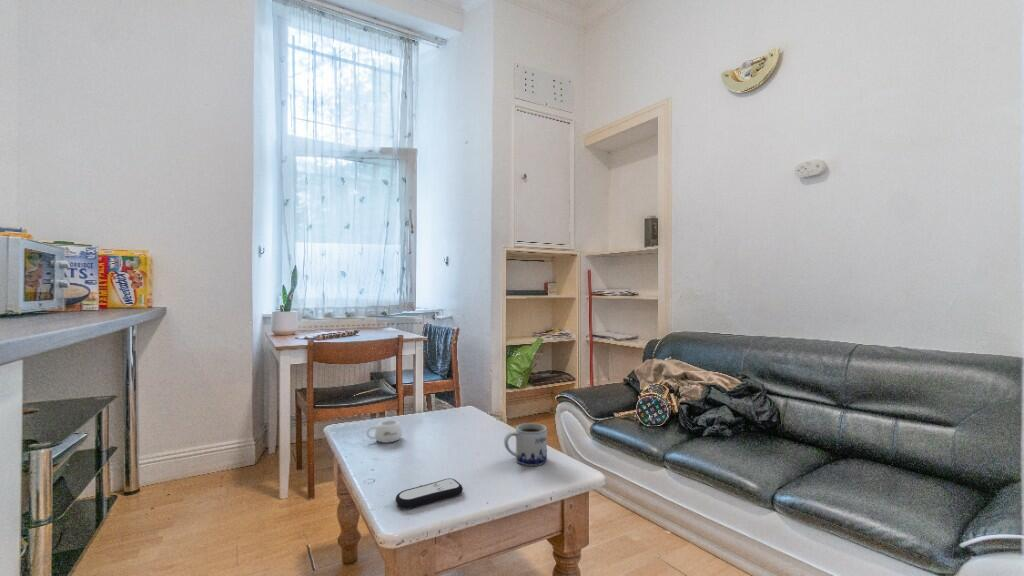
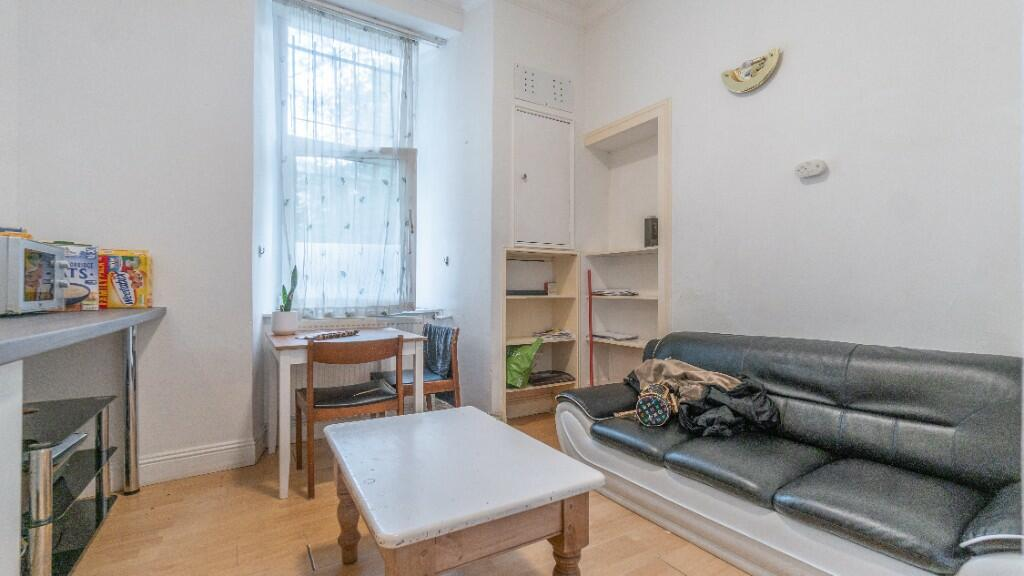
- mug (384, 431)
- mug (527, 444)
- remote control (429, 492)
